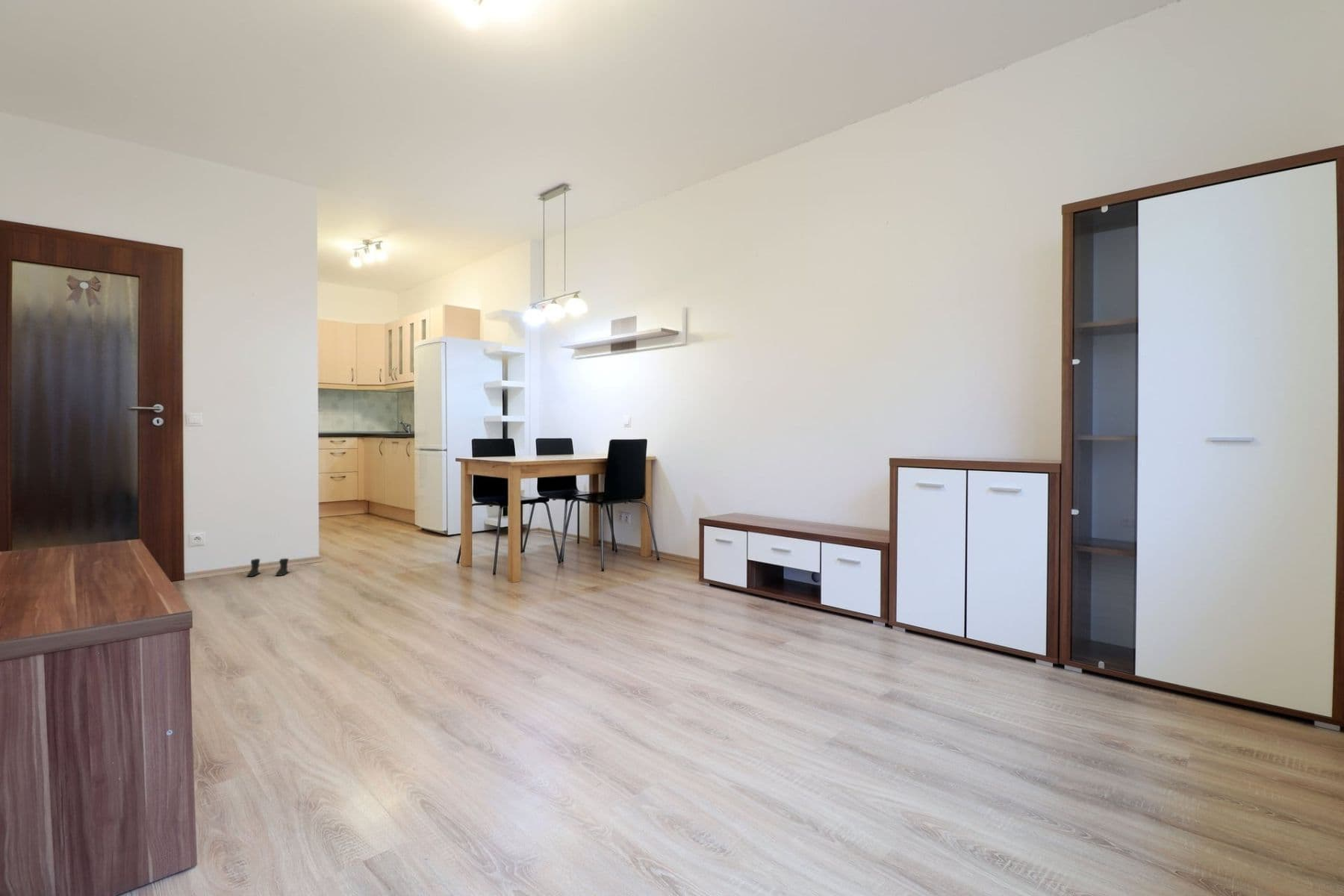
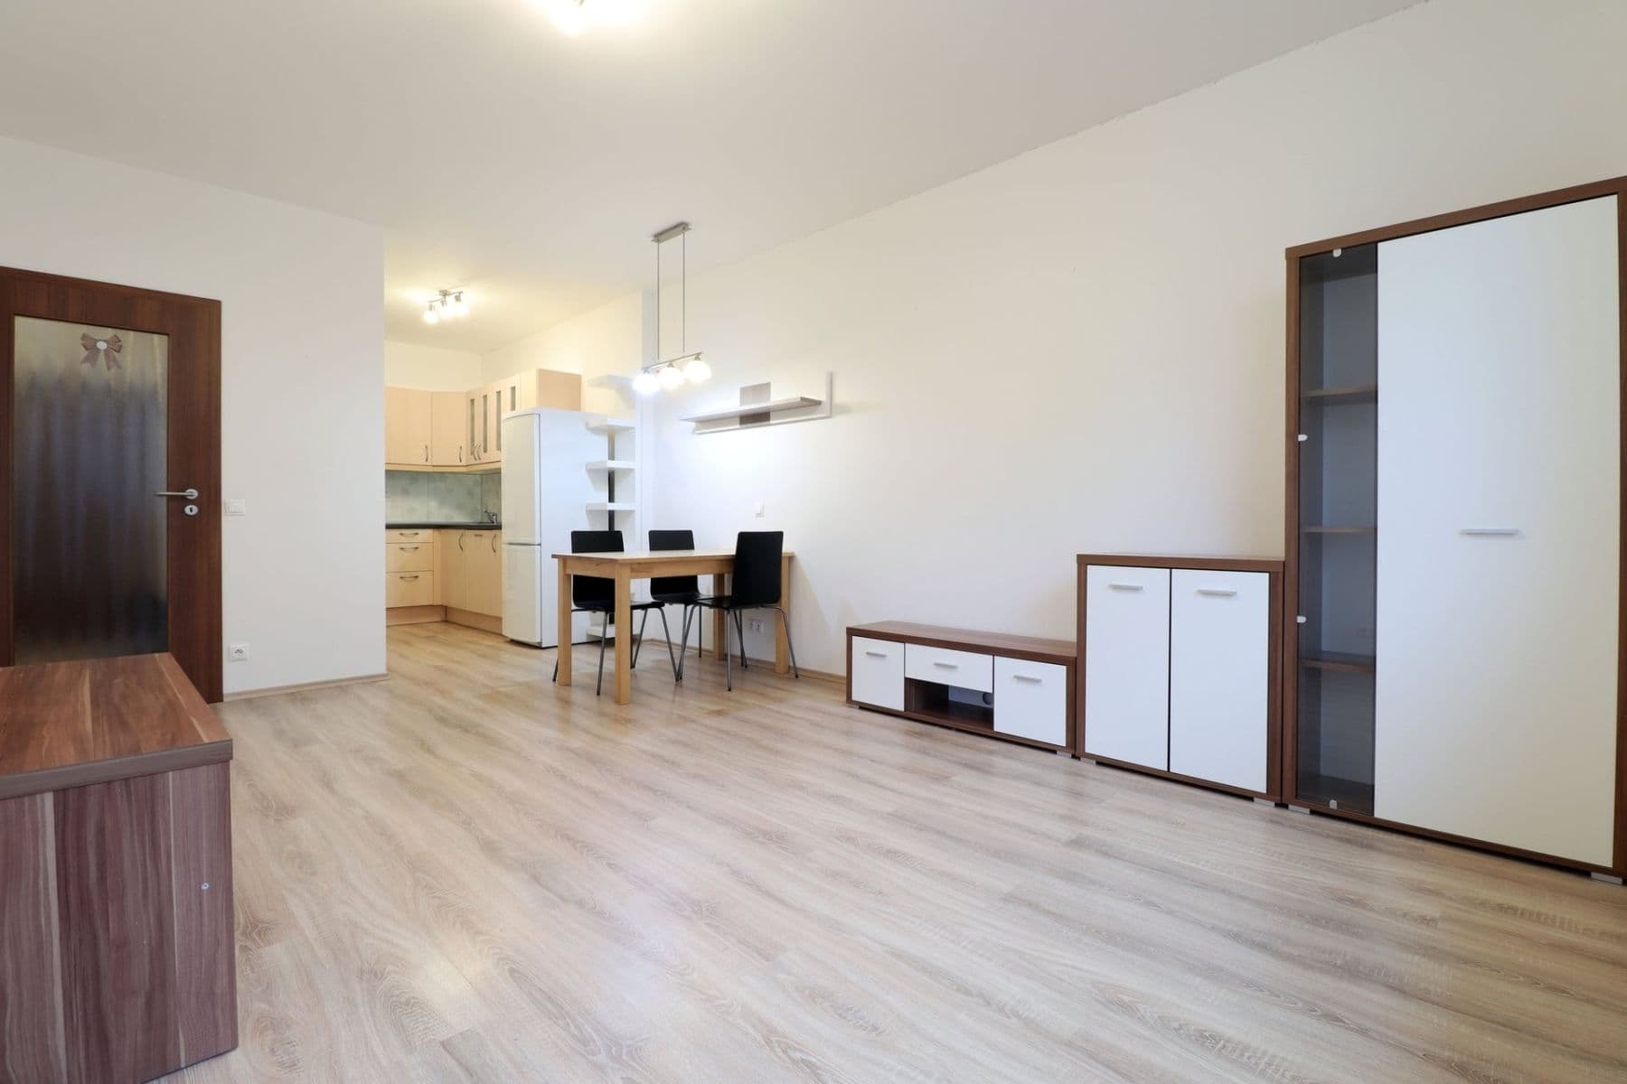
- boots (258, 567)
